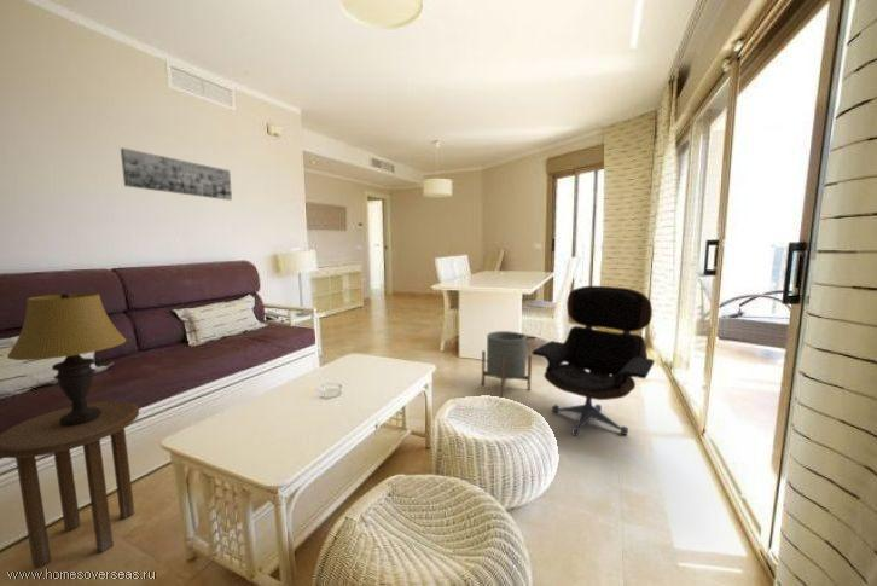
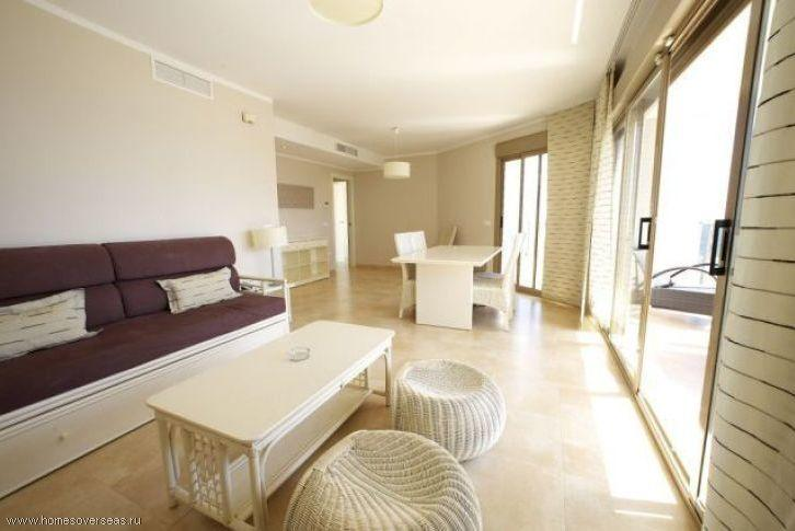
- wall art (182, 176)
- side table (74, 481)
- planter (505, 361)
- table lamp (72, 358)
- lounge chair (594, 354)
